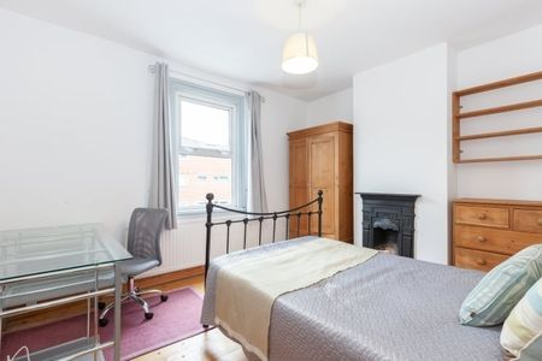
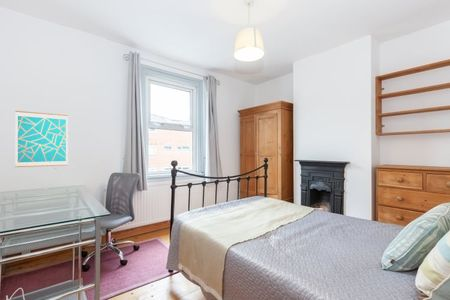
+ wall art (43, 139)
